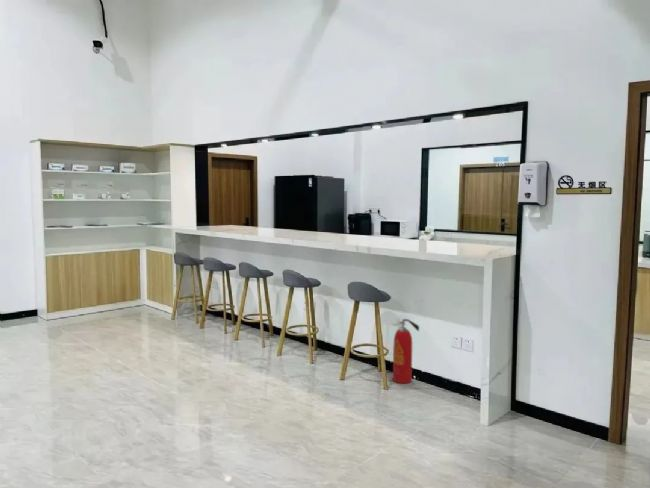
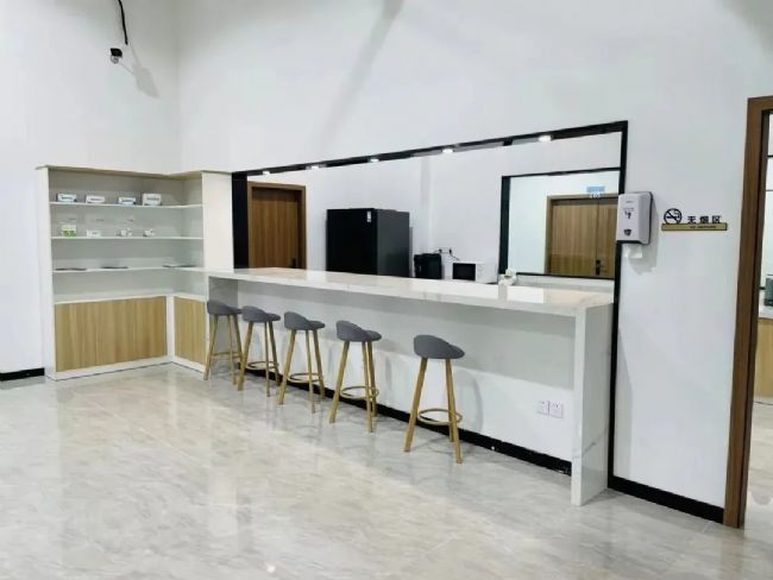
- fire extinguisher (403, 350)
